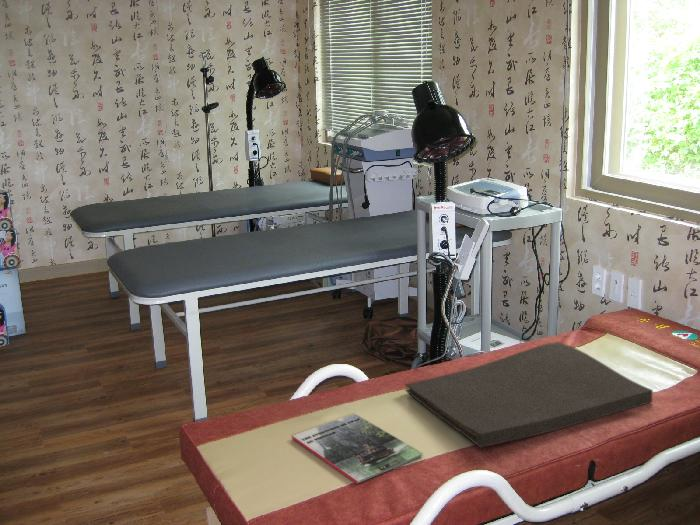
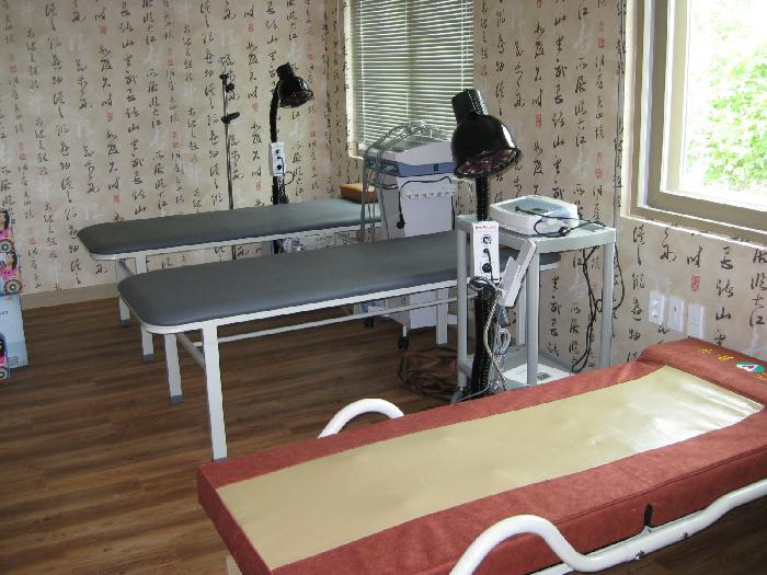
- hand towel (524, 387)
- magazine (355, 445)
